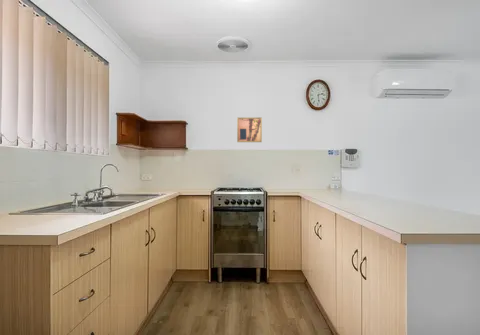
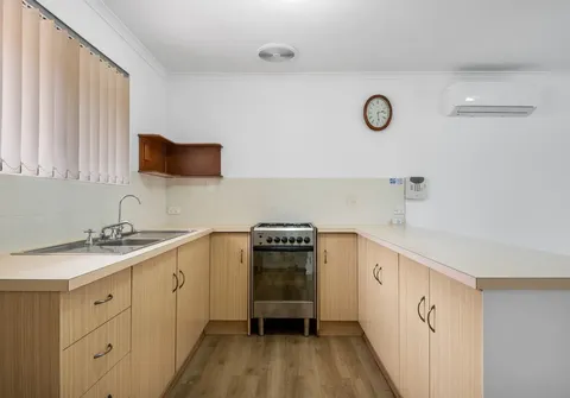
- wall art (249, 129)
